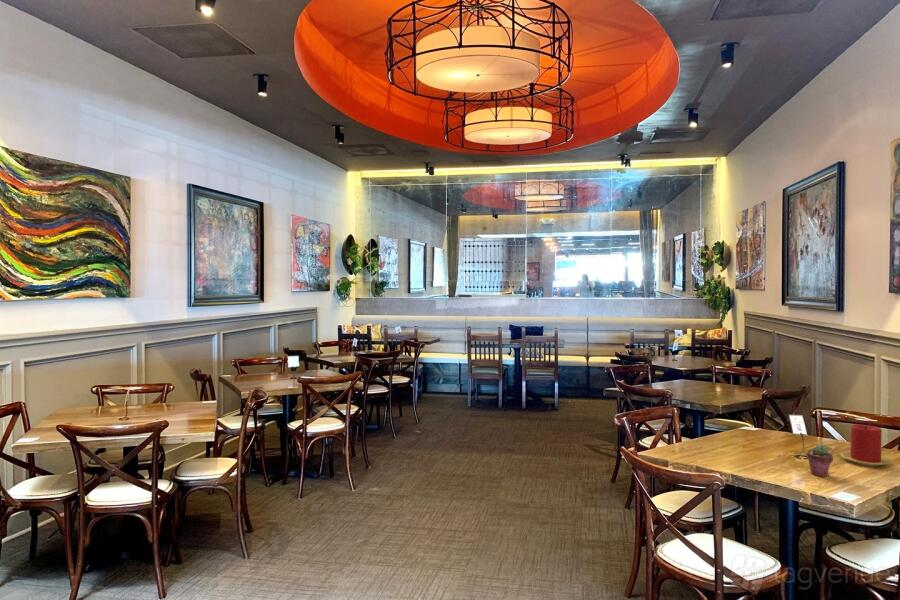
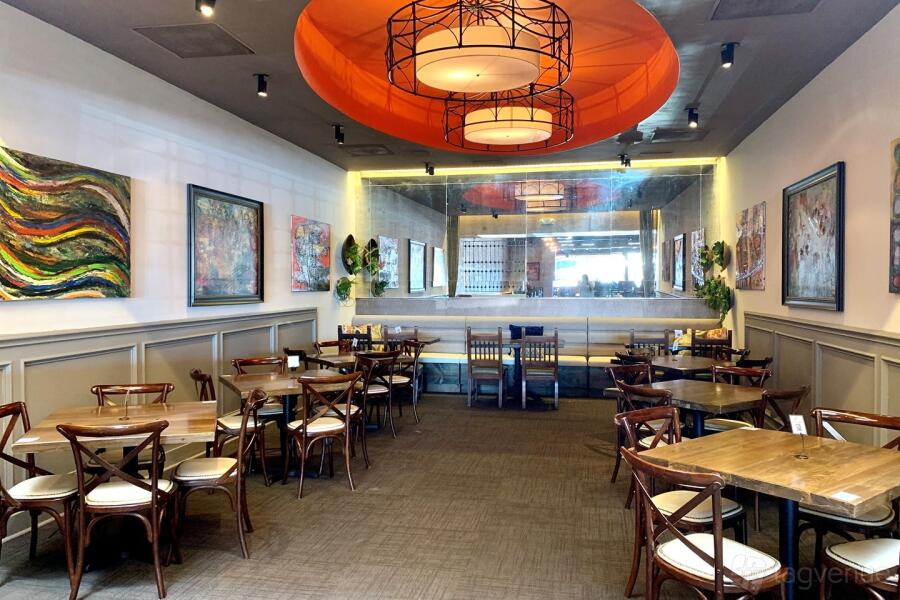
- candle (865, 444)
- potted succulent (819, 459)
